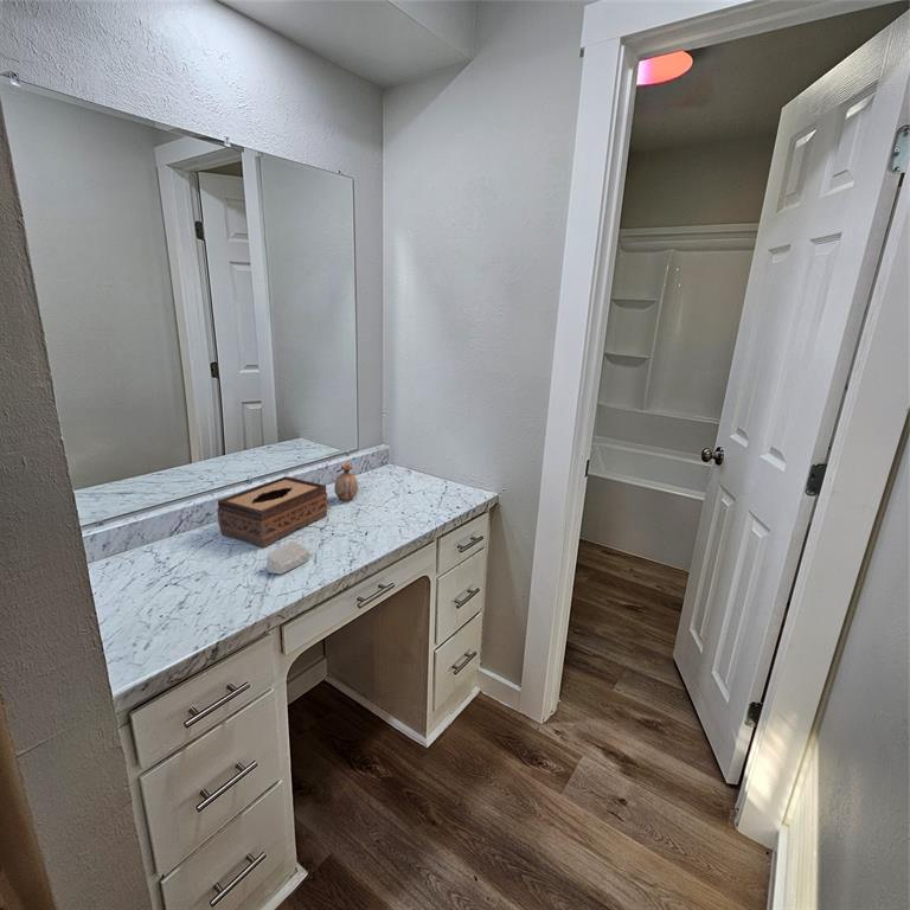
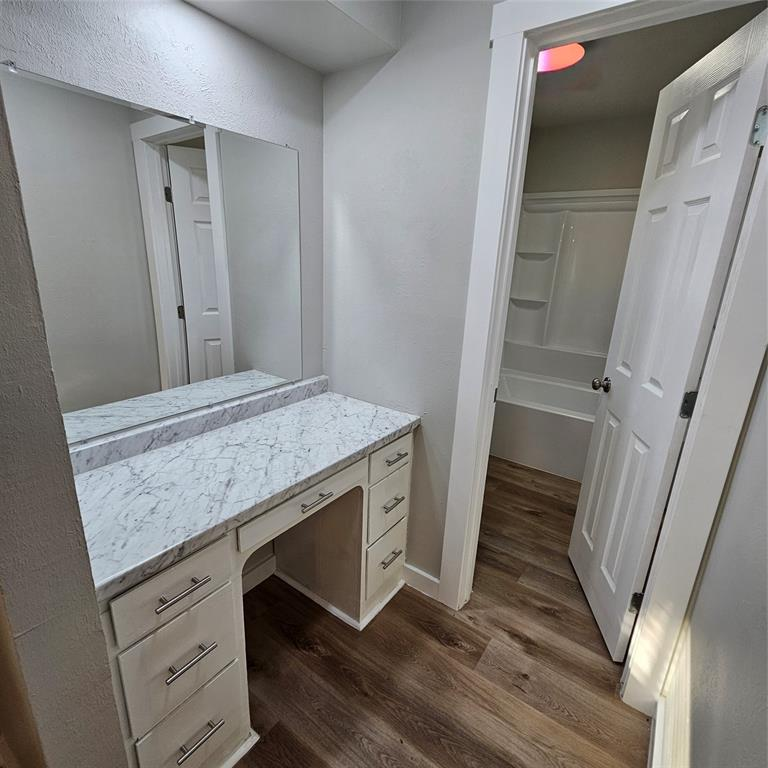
- tissue box (275, 508)
- soap bar (287, 557)
- perfume bottle (346, 481)
